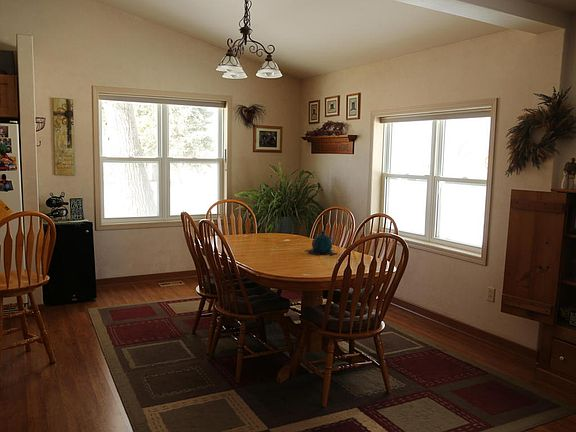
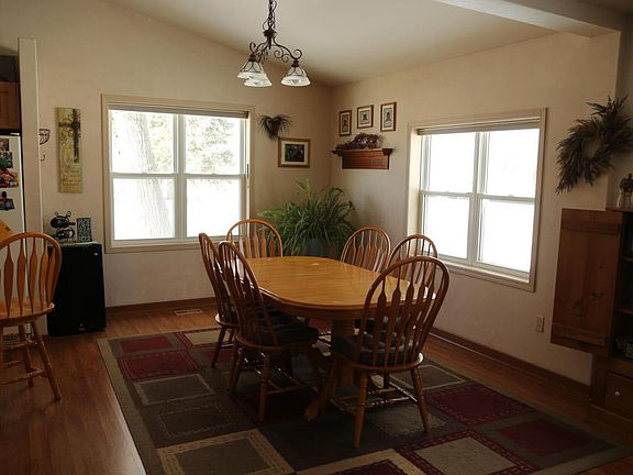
- teapot (320, 241)
